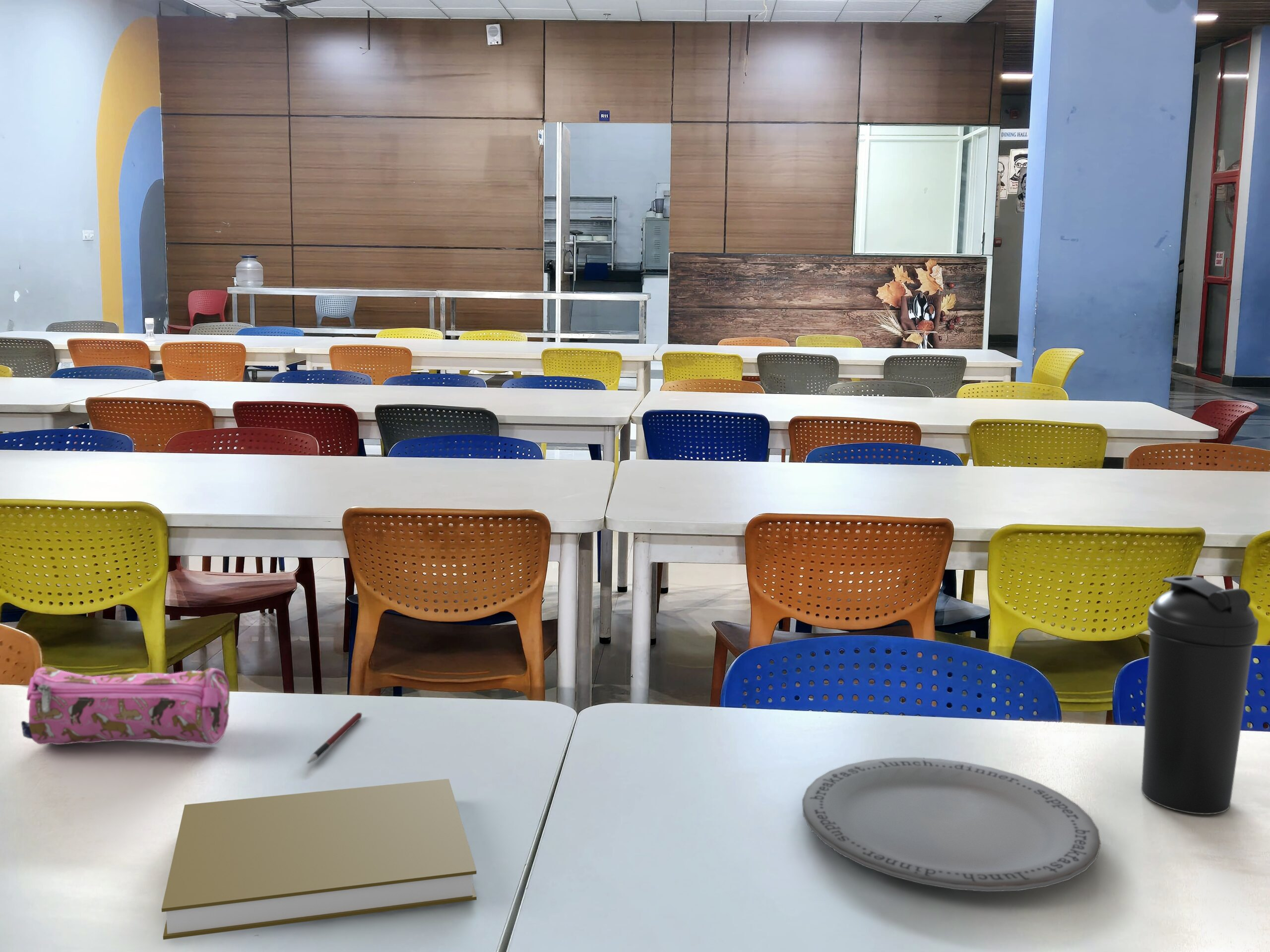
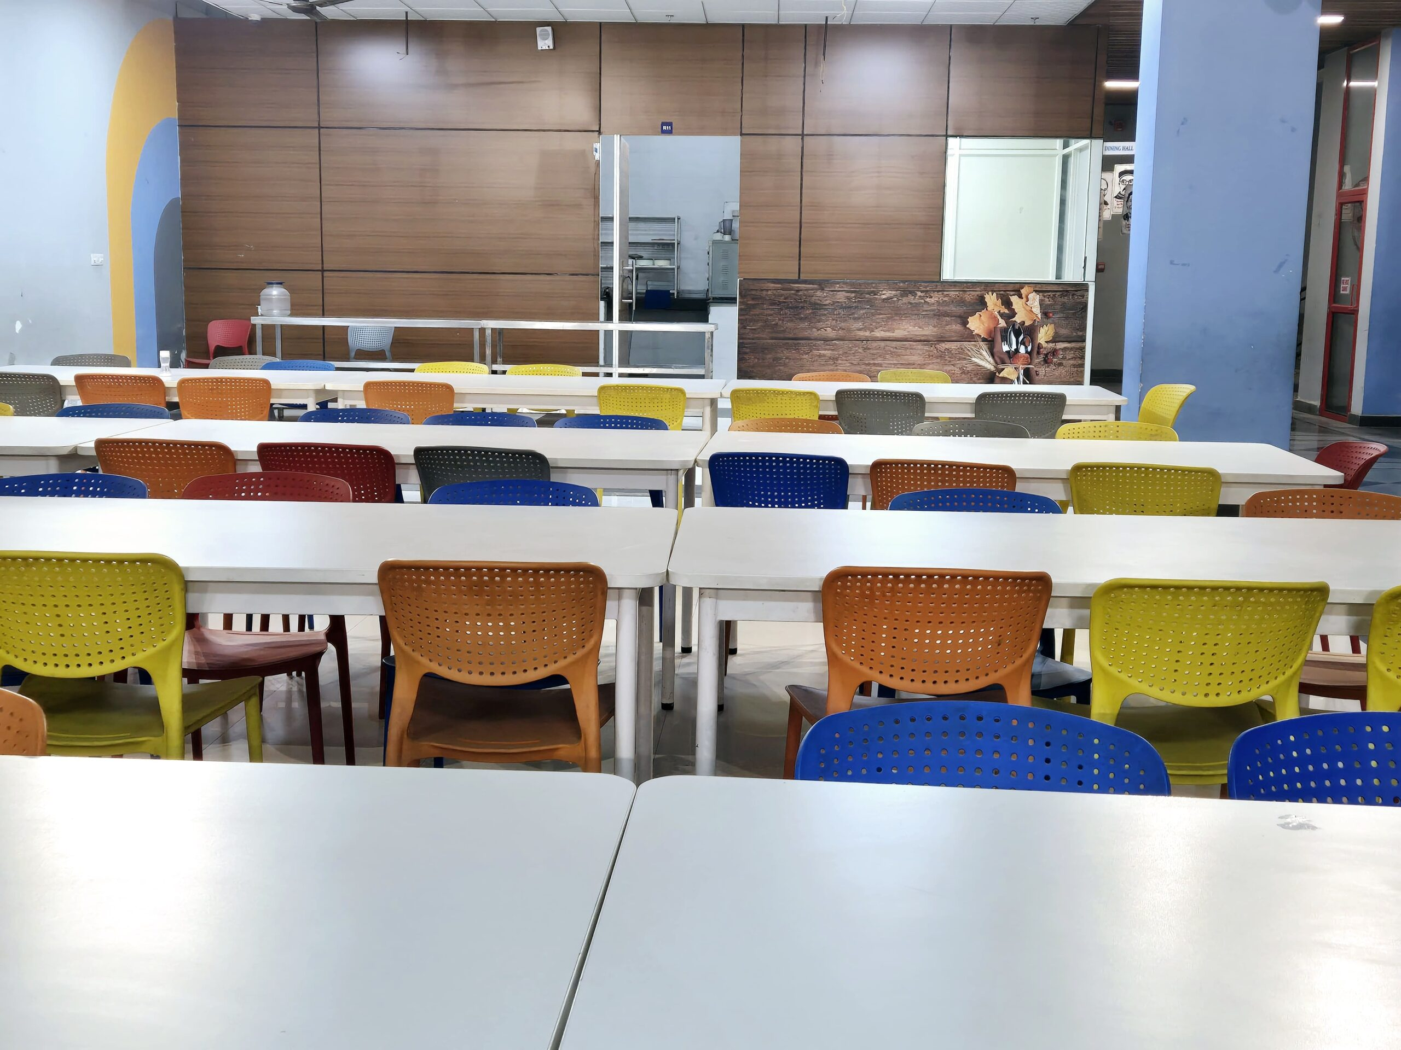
- book (322, 848)
- pencil case (131, 705)
- pen (335, 737)
- water bottle (1195, 691)
- plate (946, 822)
